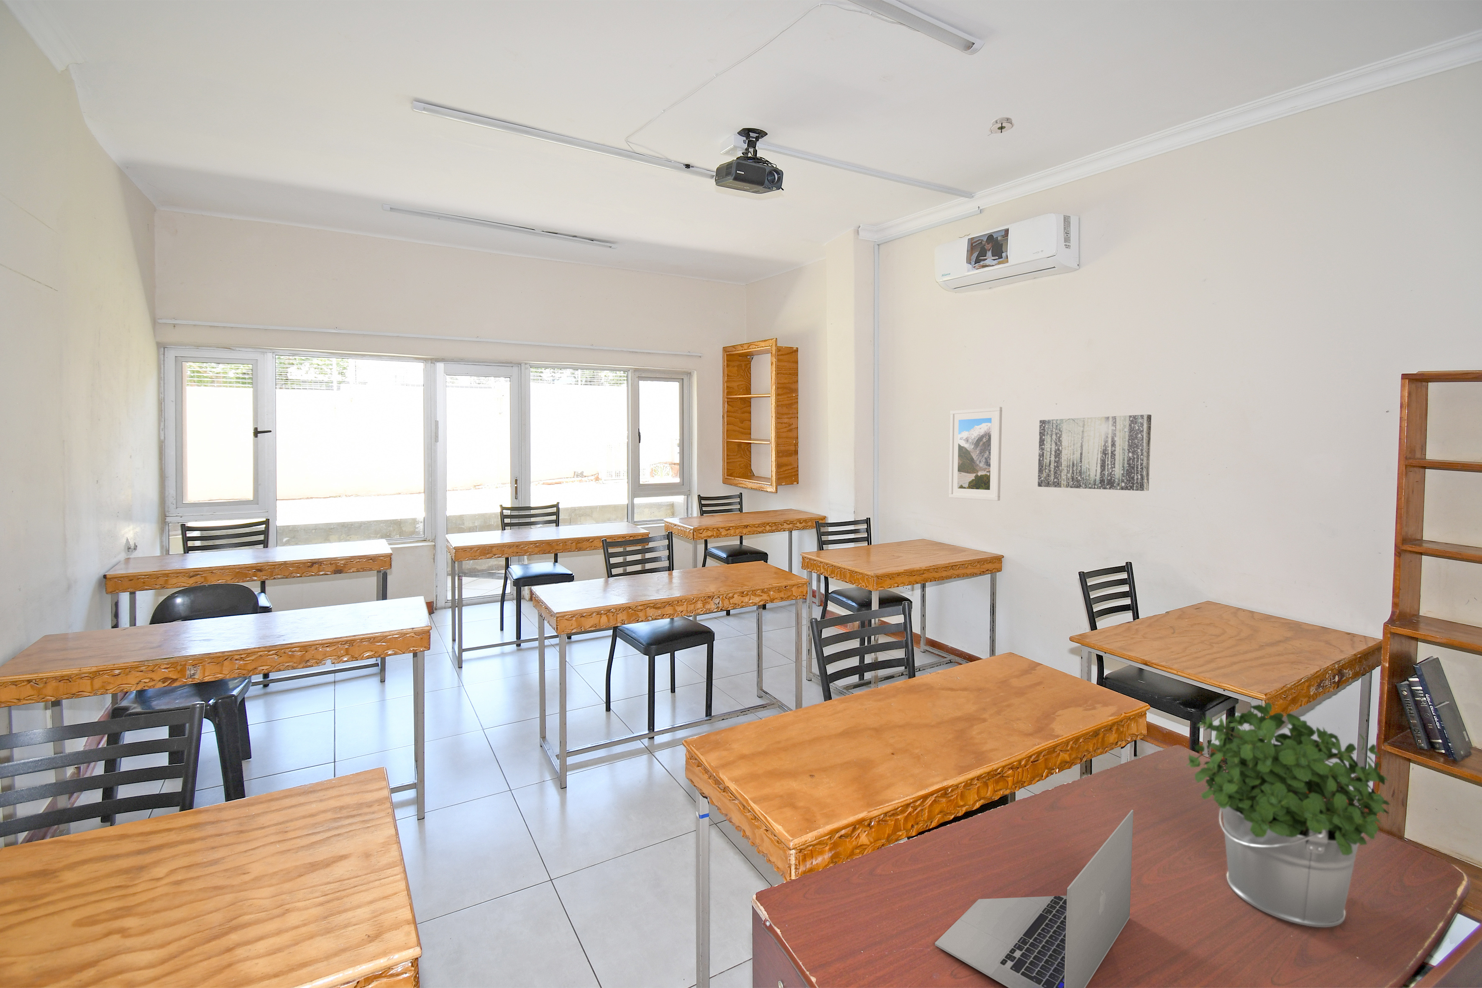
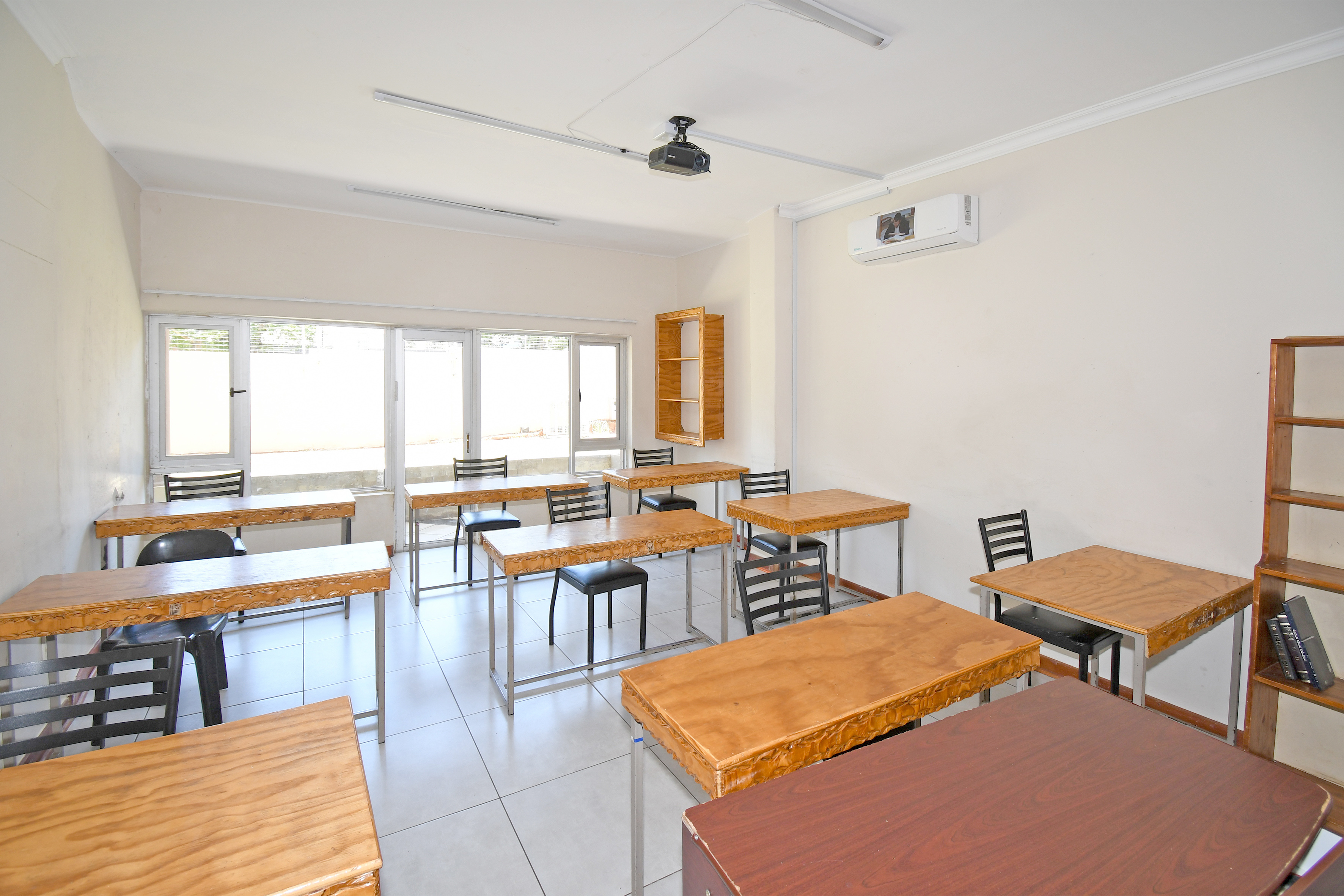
- wall art (1091, 453)
- smoke detector (1000, 125)
- potted plant (1280, 807)
- laptop (1037, 896)
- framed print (974, 454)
